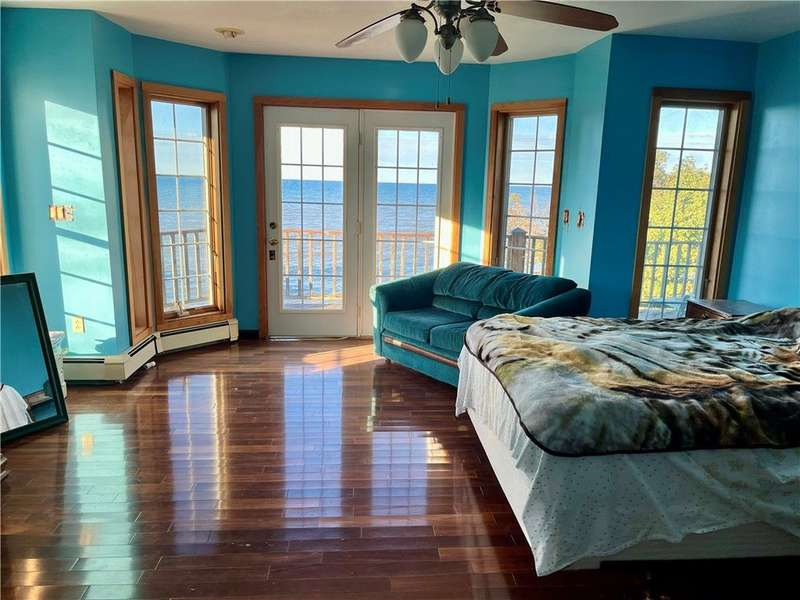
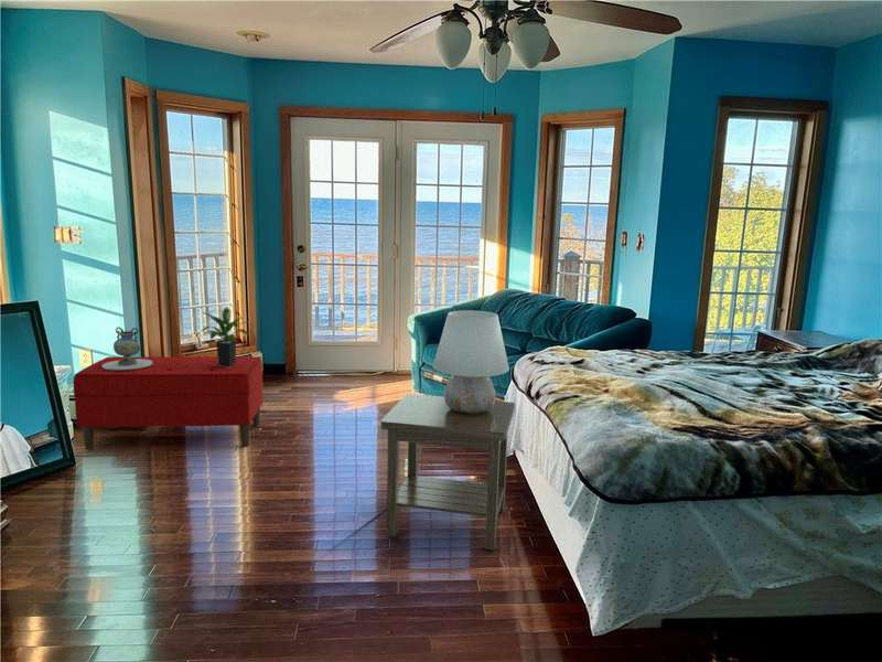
+ side table (447, 479)
+ decorative vase (126, 346)
+ table lamp (471, 361)
+ potted plant (226, 338)
+ bench (175, 401)
